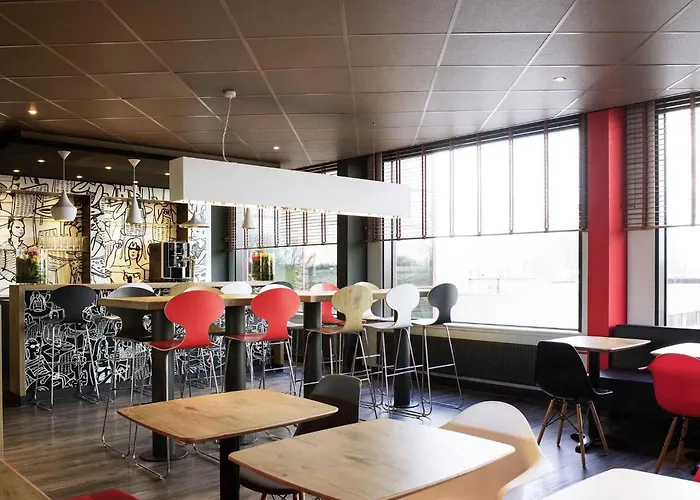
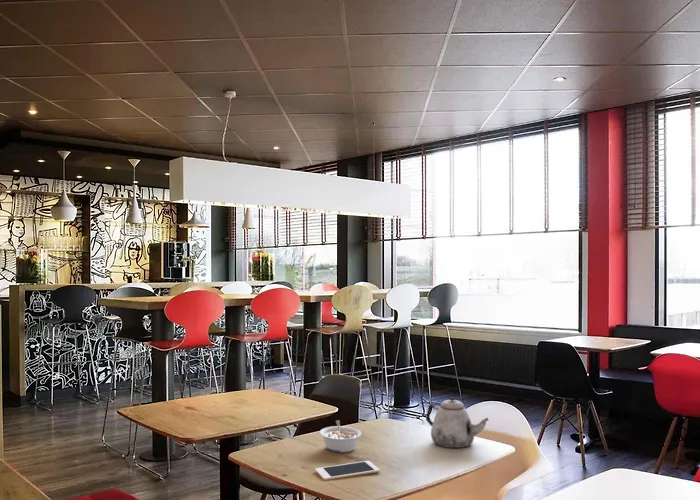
+ legume (339, 438)
+ cell phone (347, 470)
+ teapot (456, 420)
